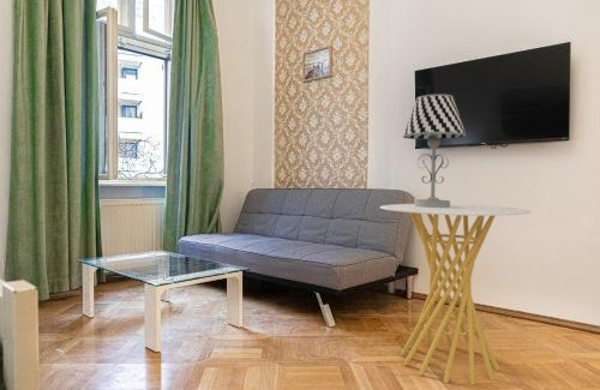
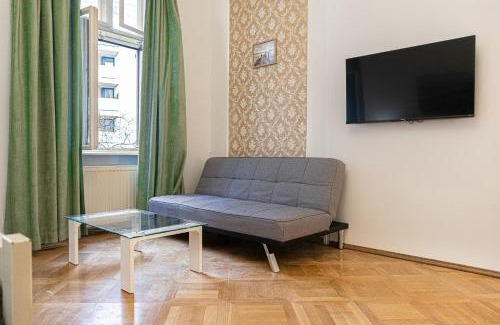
- table lamp (433, 151)
- side table (449, 286)
